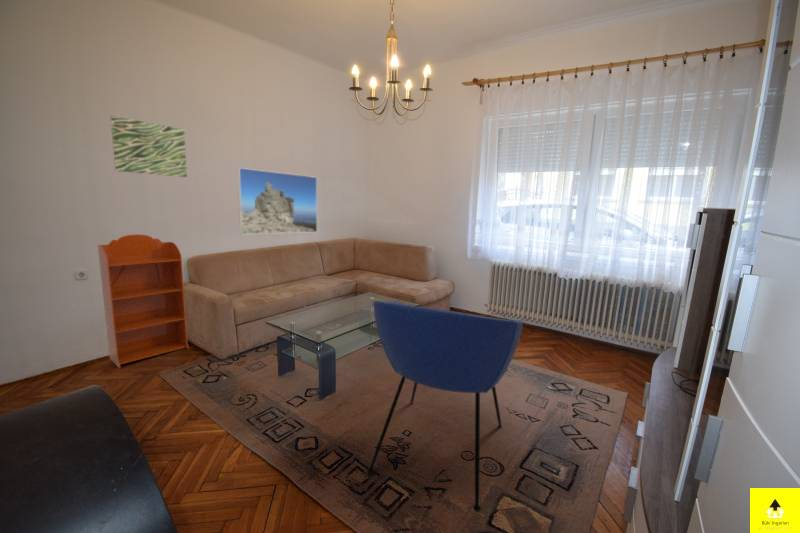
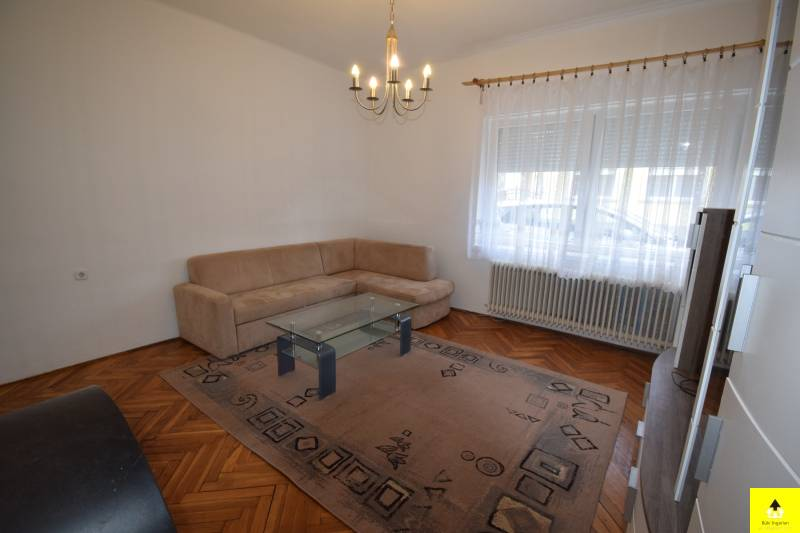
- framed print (281, 203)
- wall art (151, 148)
- bookcase (146, 296)
- armchair (443, 373)
